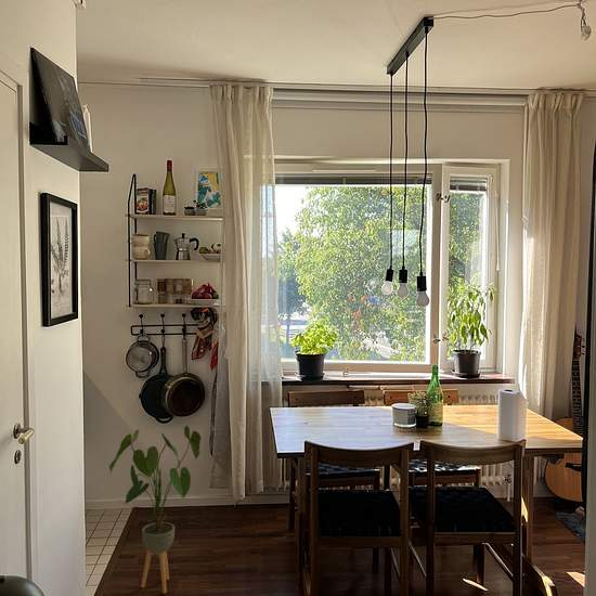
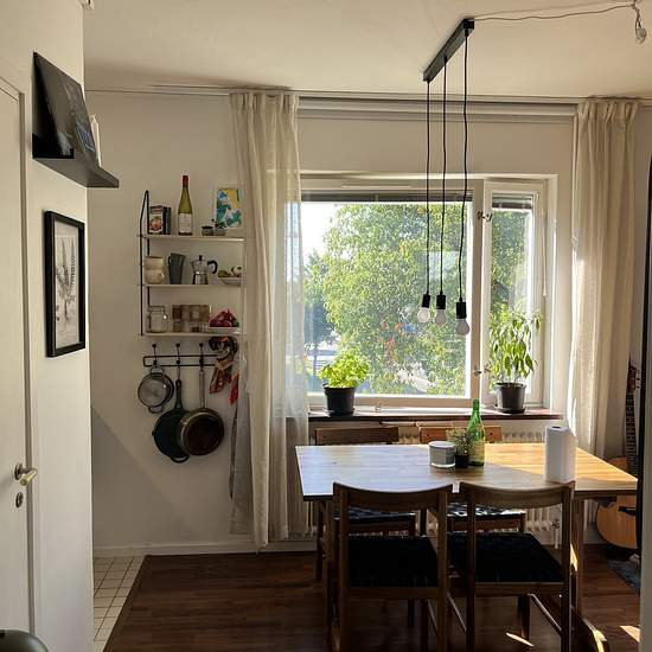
- house plant (153, 506)
